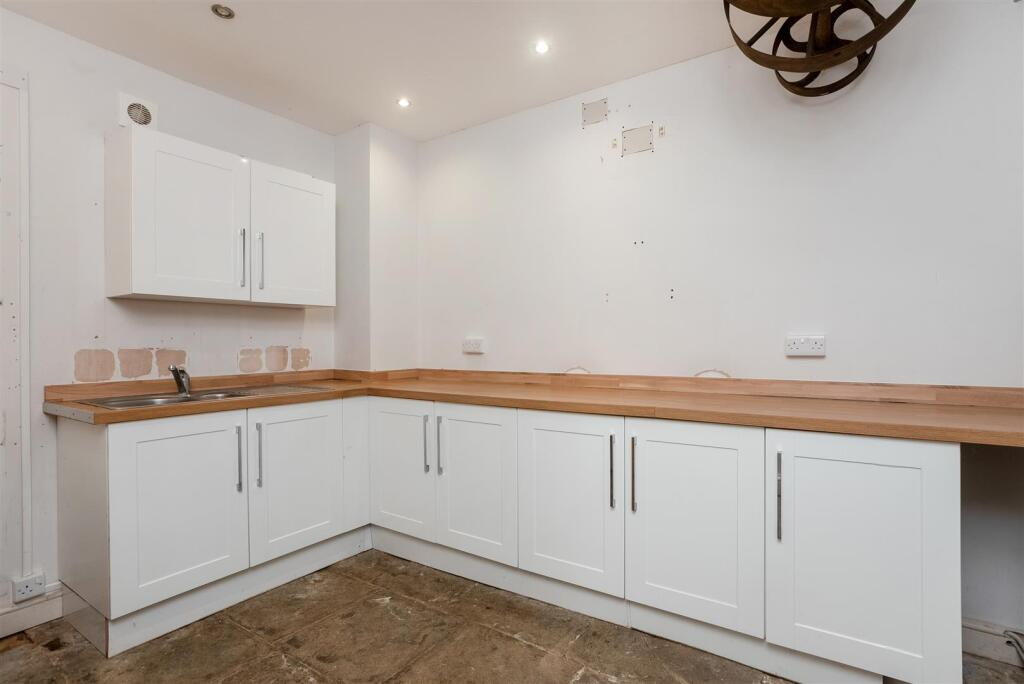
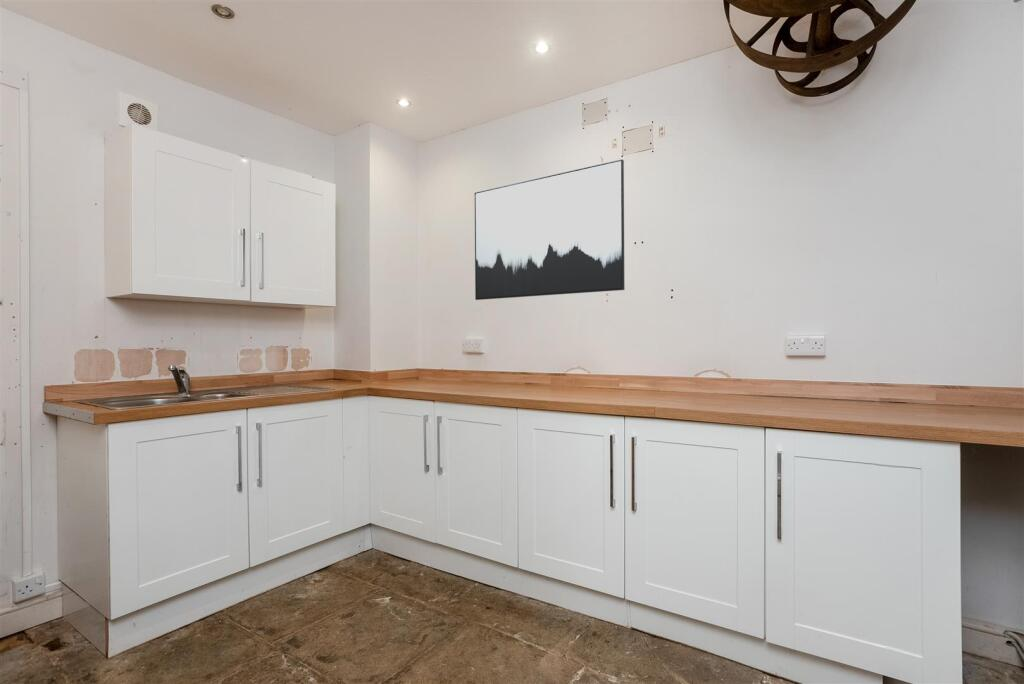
+ wall art (542, 236)
